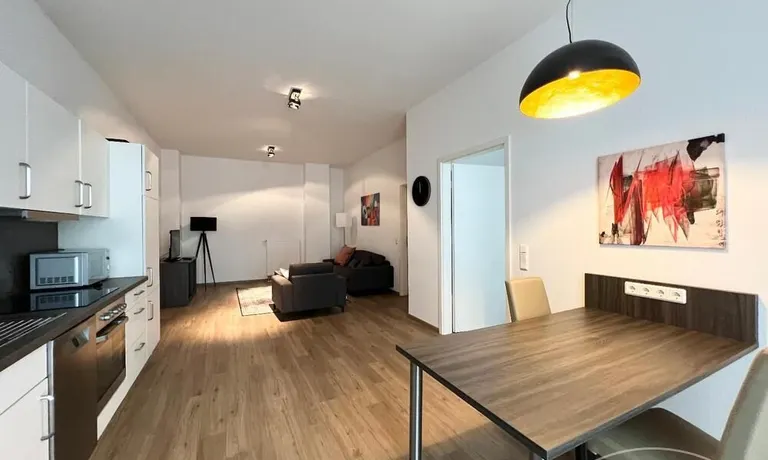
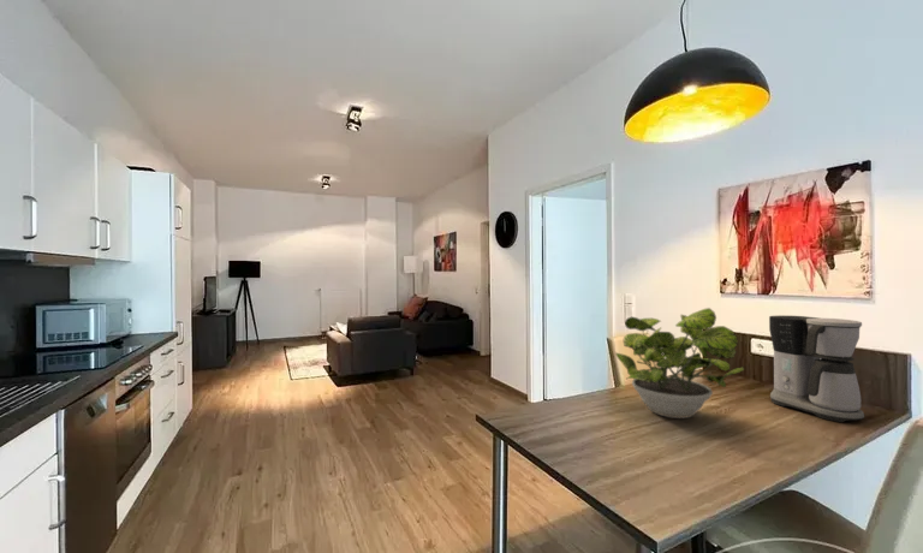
+ potted plant (673, 359)
+ coffee maker (809, 363)
